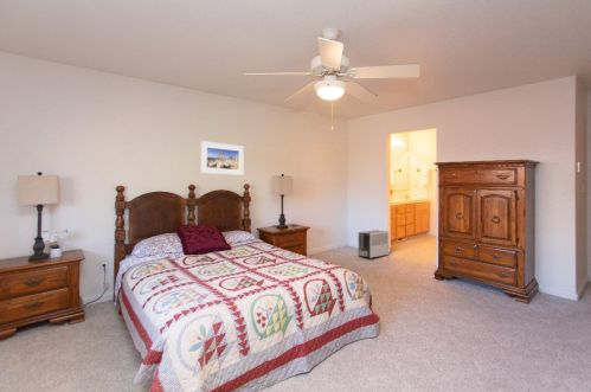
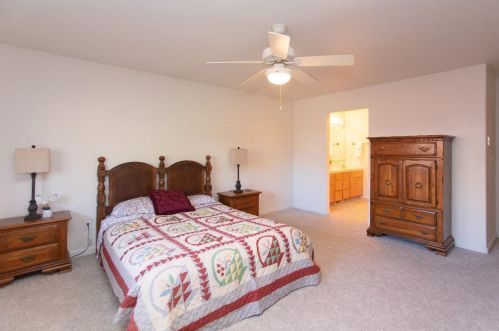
- air purifier (373, 243)
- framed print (223, 159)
